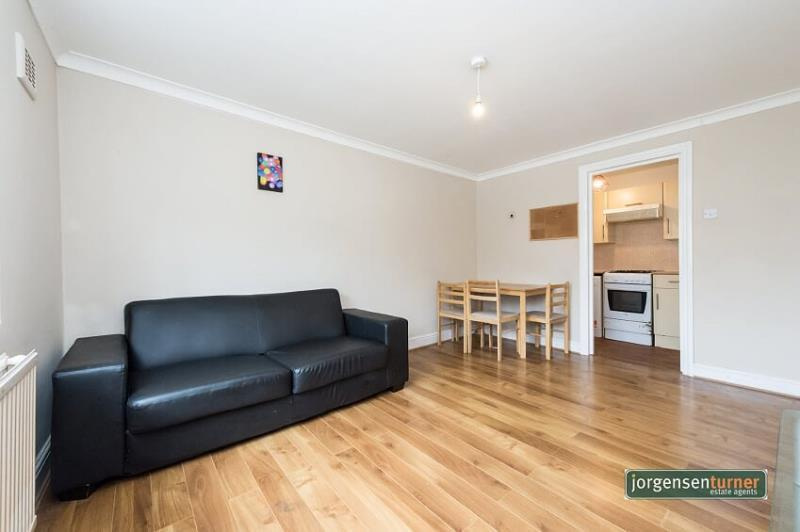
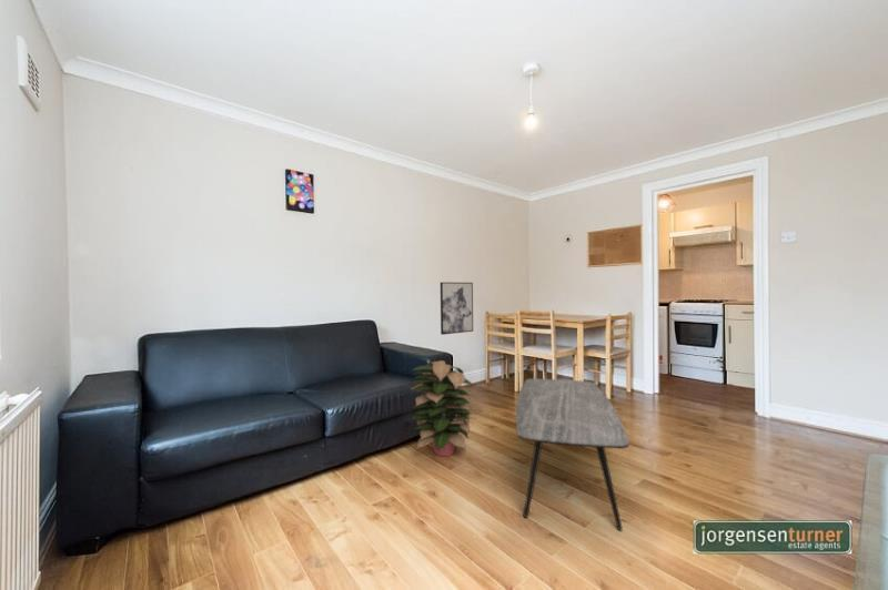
+ wall art (456, 307)
+ coffee table (564, 436)
+ decorative plant (441, 406)
